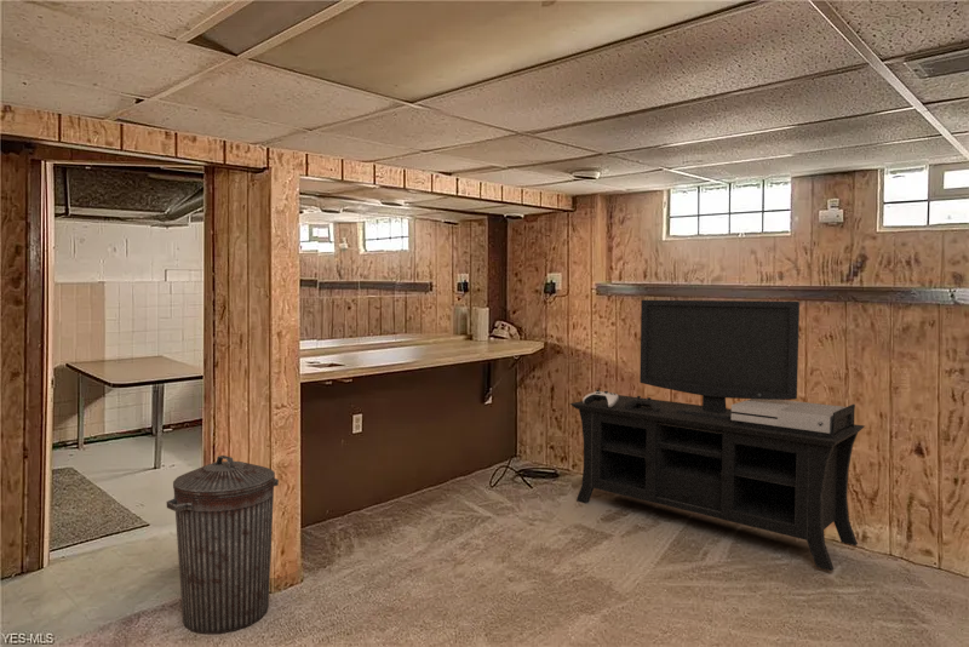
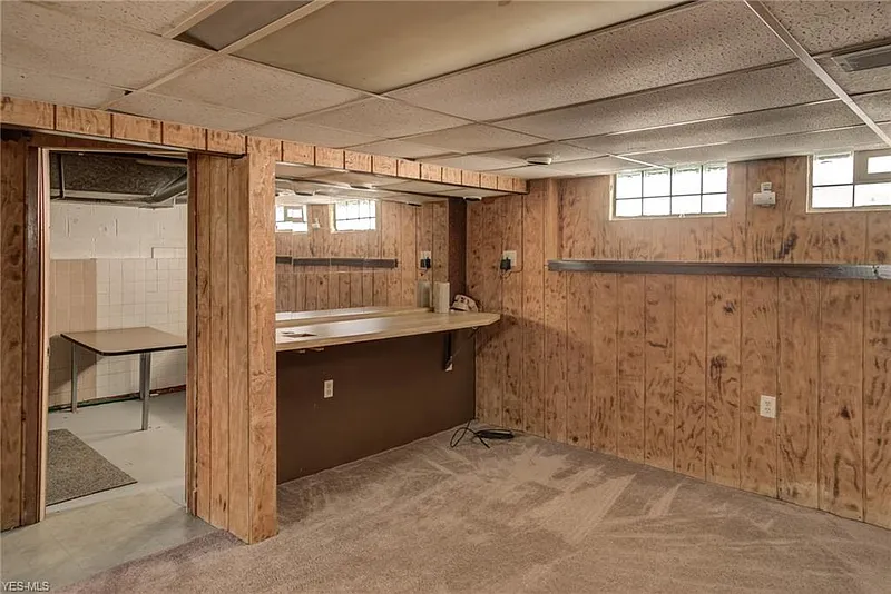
- media console (704, 412)
- trash can (225, 536)
